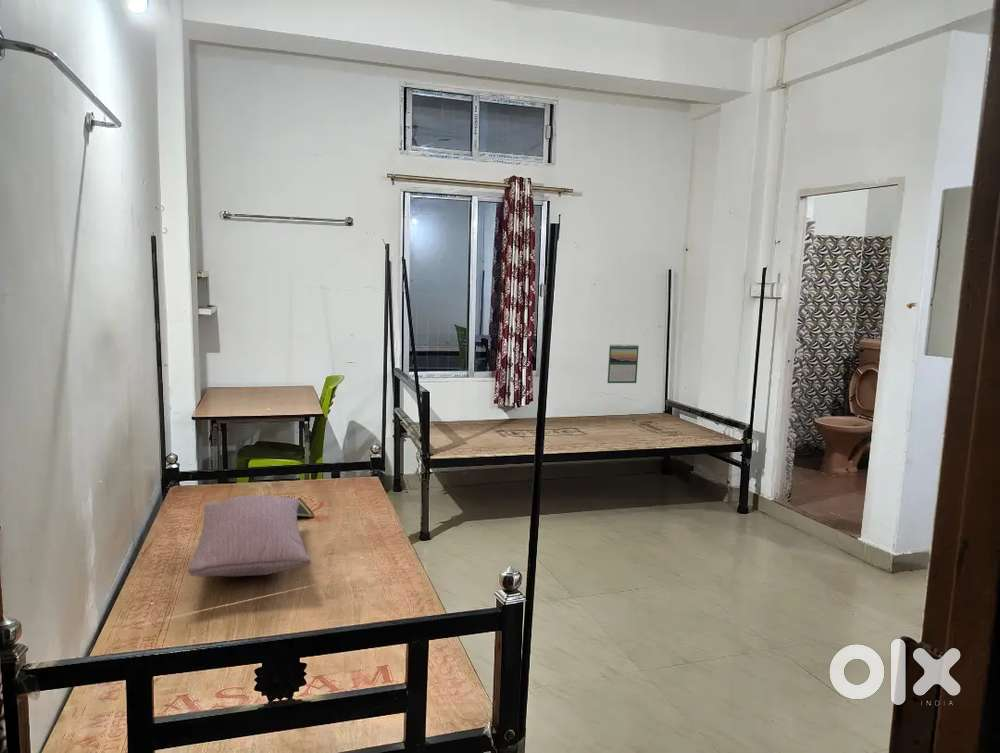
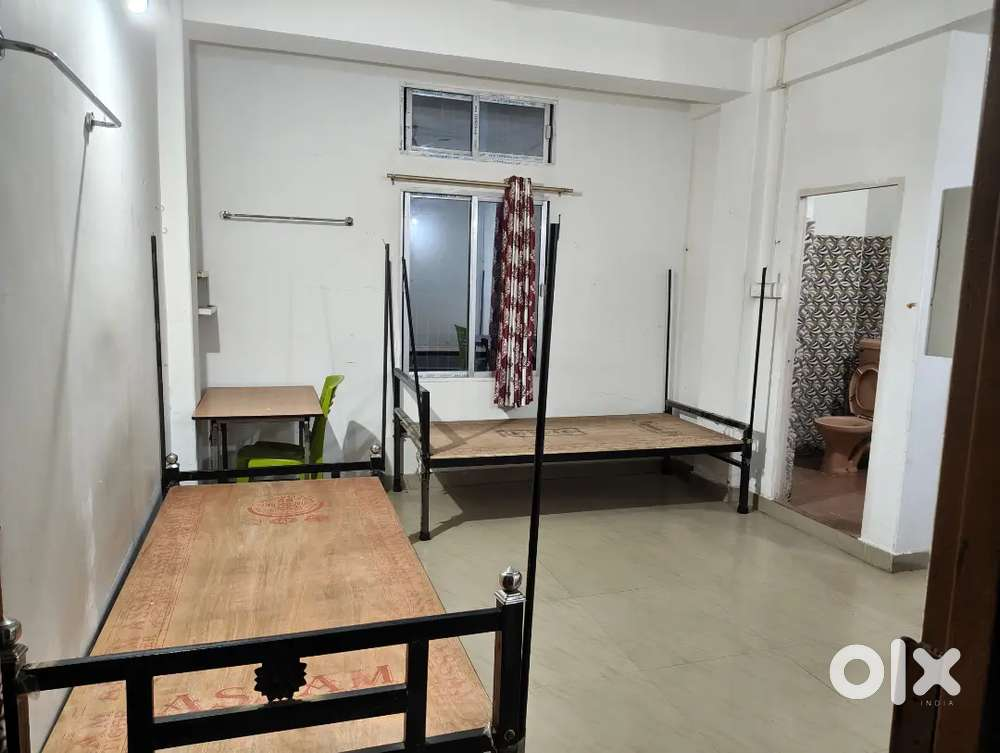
- notepad (287, 497)
- pillow (252, 533)
- calendar (623, 363)
